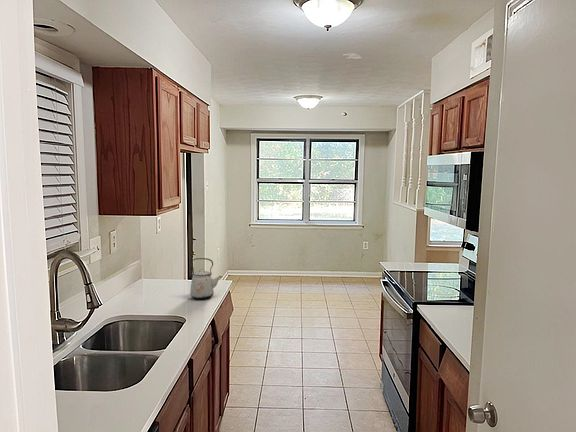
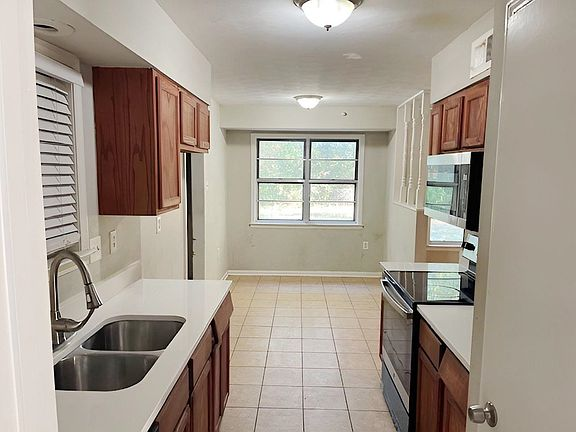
- kettle (206, 277)
